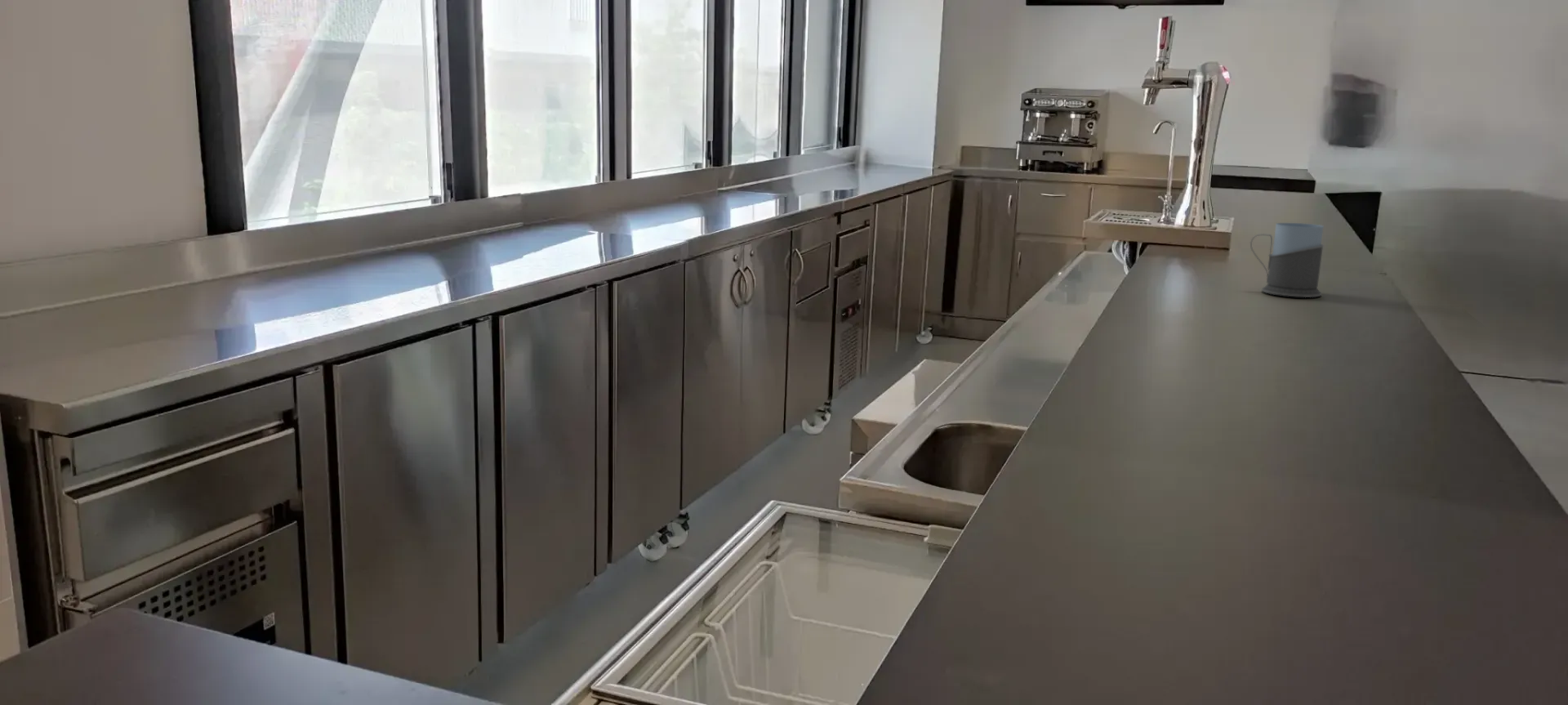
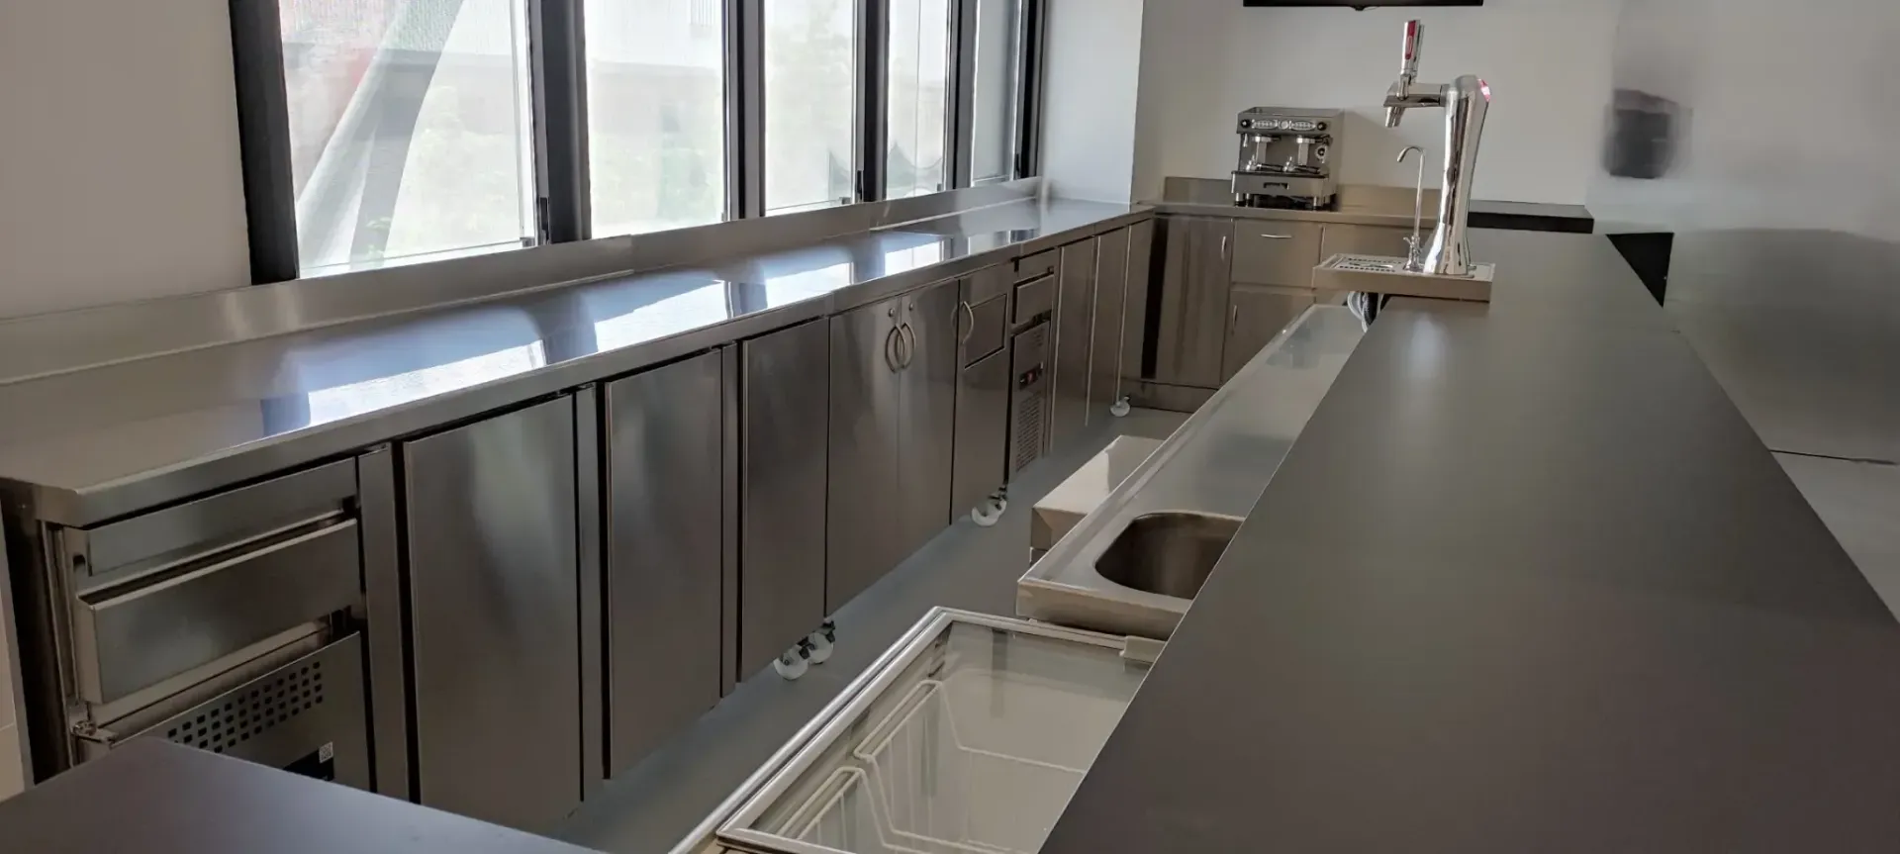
- mug (1286, 258)
